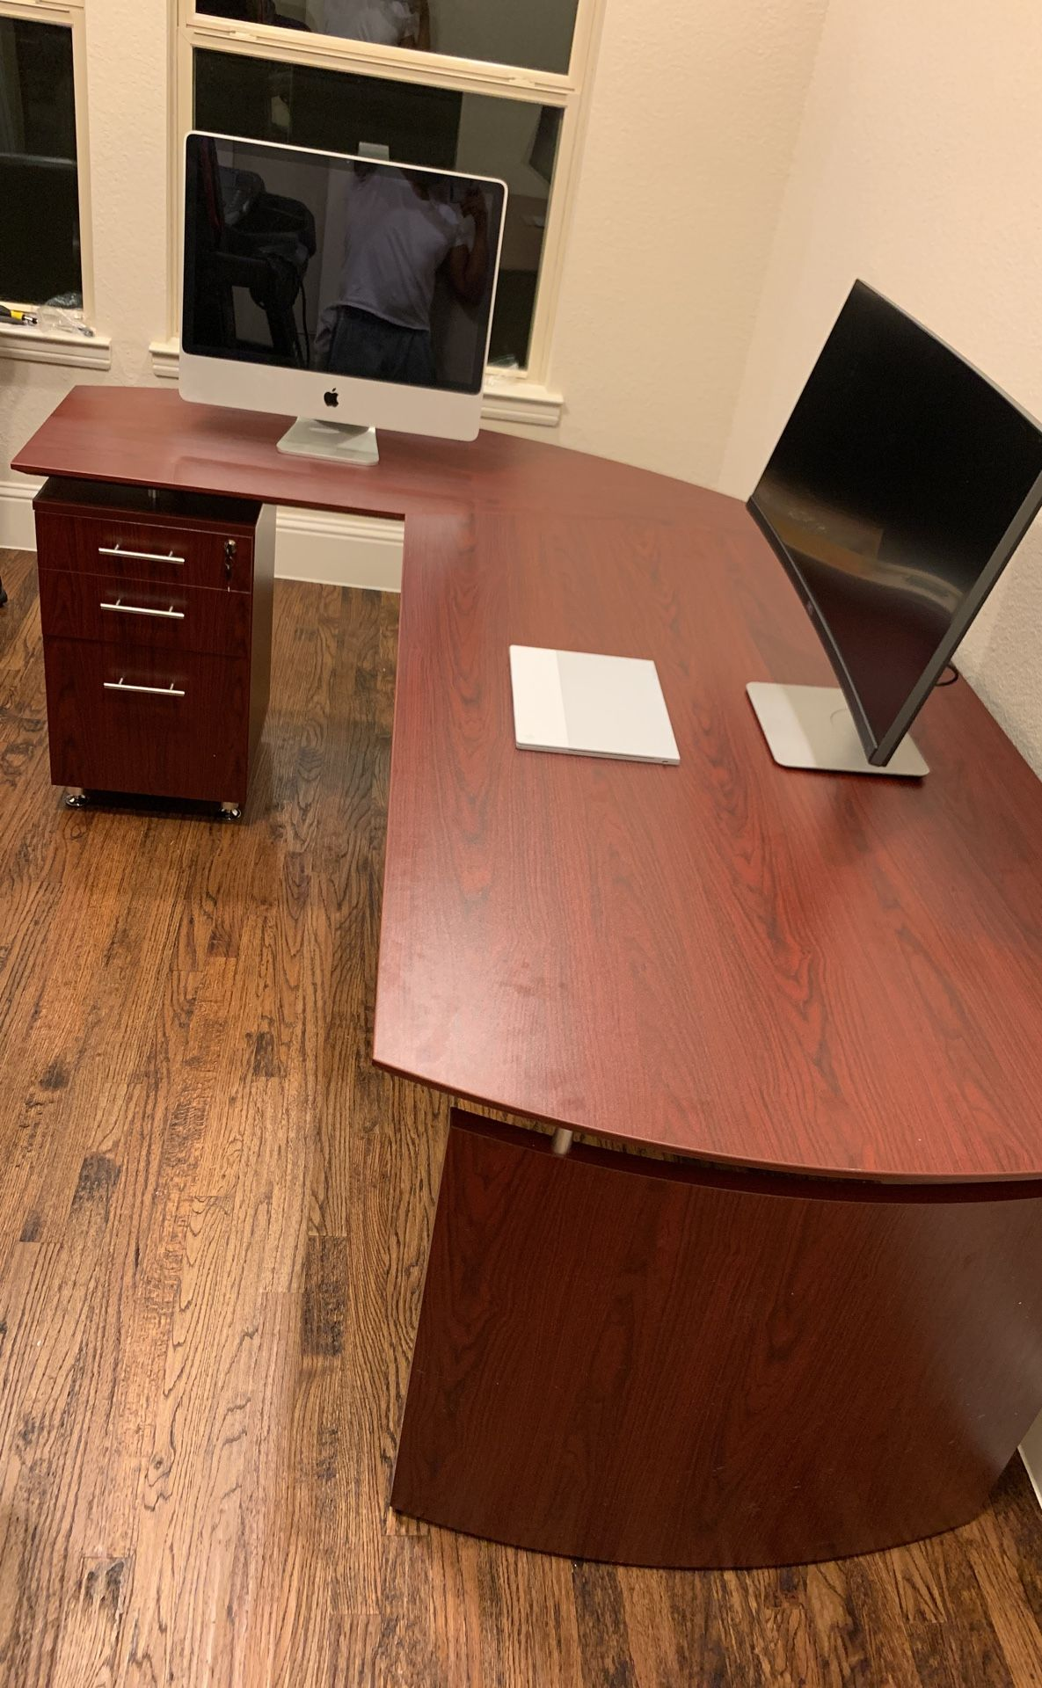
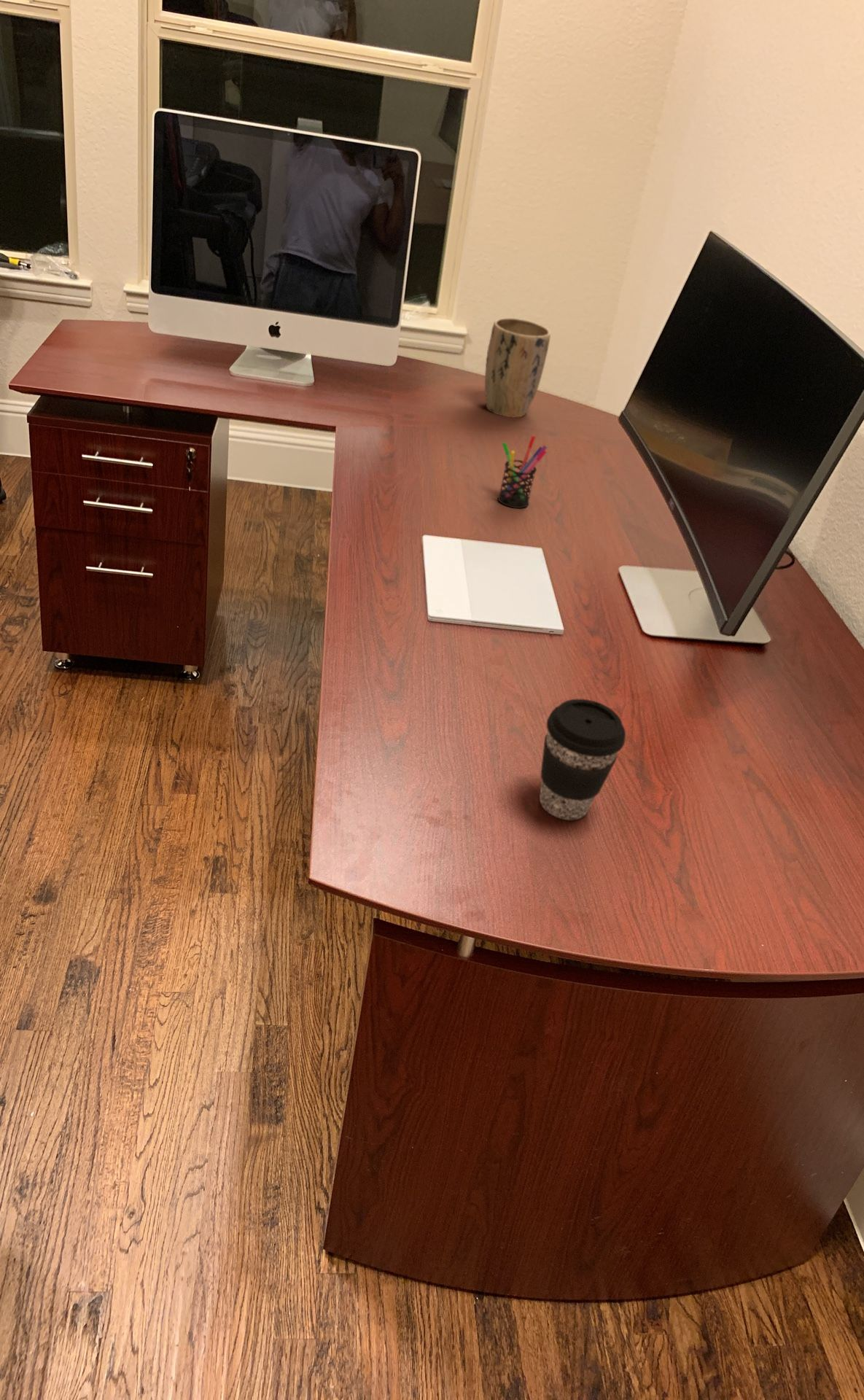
+ coffee cup (576, 762)
+ pen holder (518, 468)
+ plant pot (513, 369)
